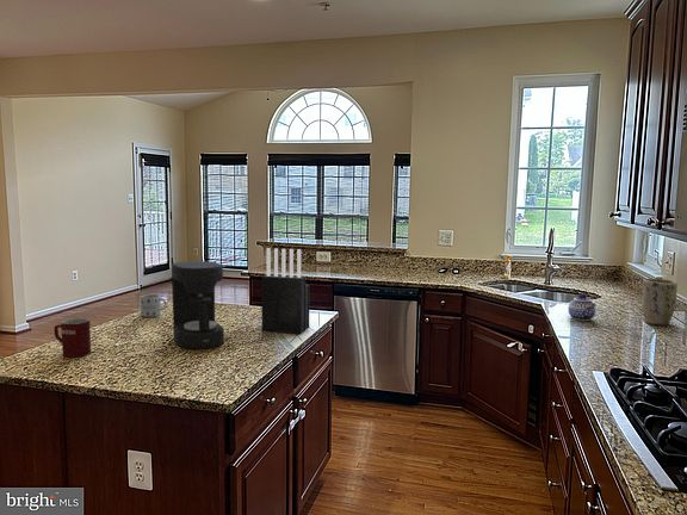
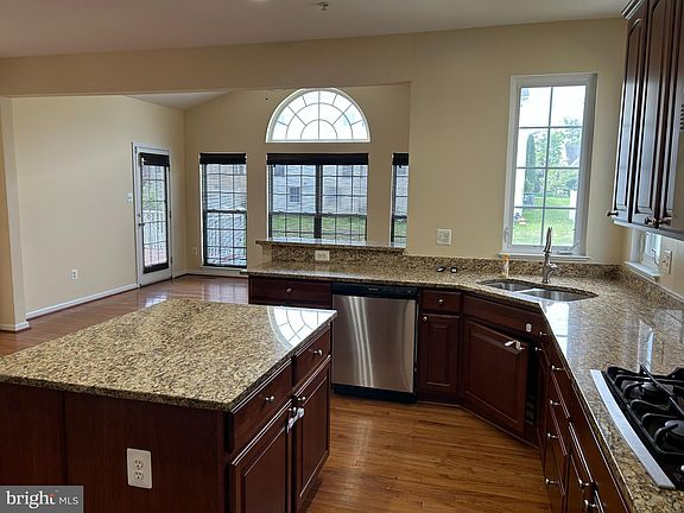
- mug (70, 336)
- knife block (286, 288)
- coffee maker (198, 303)
- mug (154, 305)
- plant pot (658, 302)
- teapot (582, 306)
